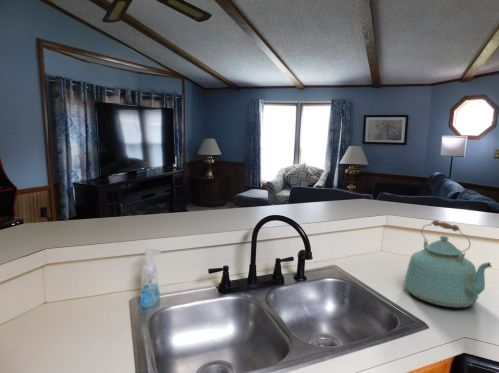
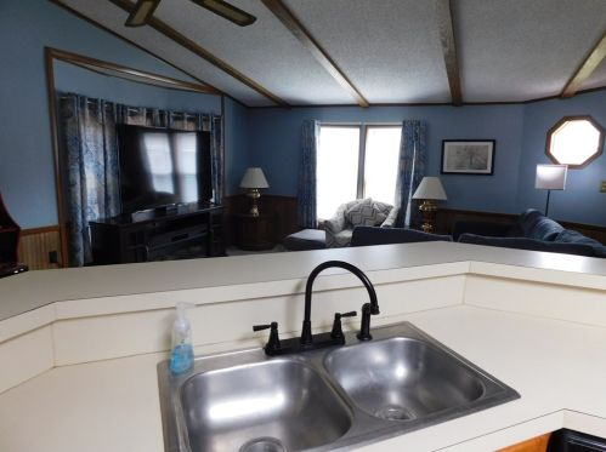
- kettle (448, 261)
